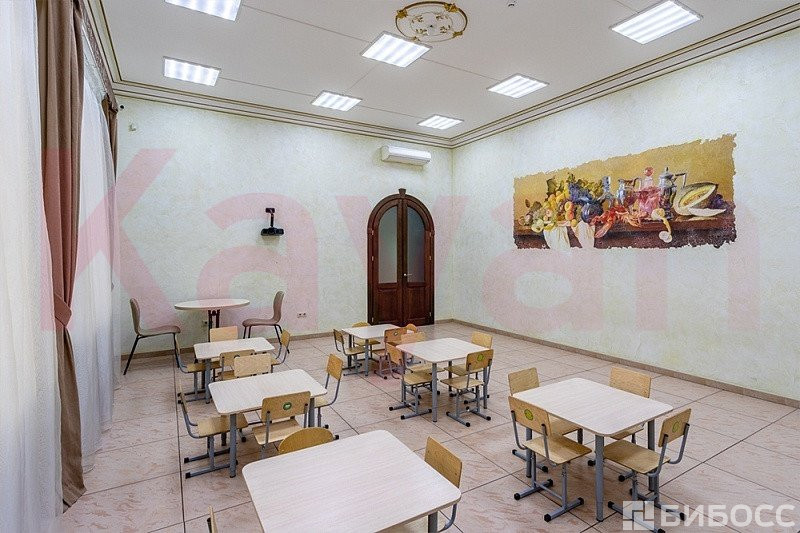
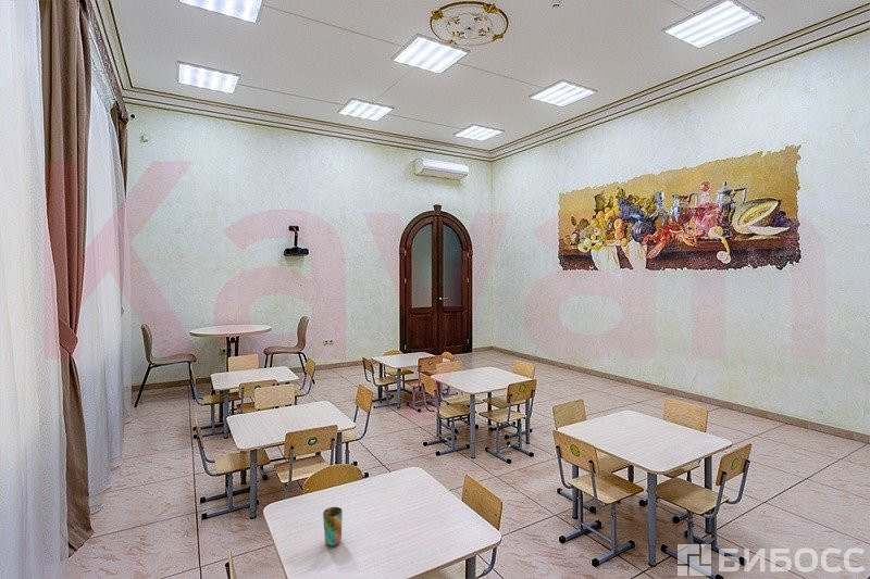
+ cup (333, 527)
